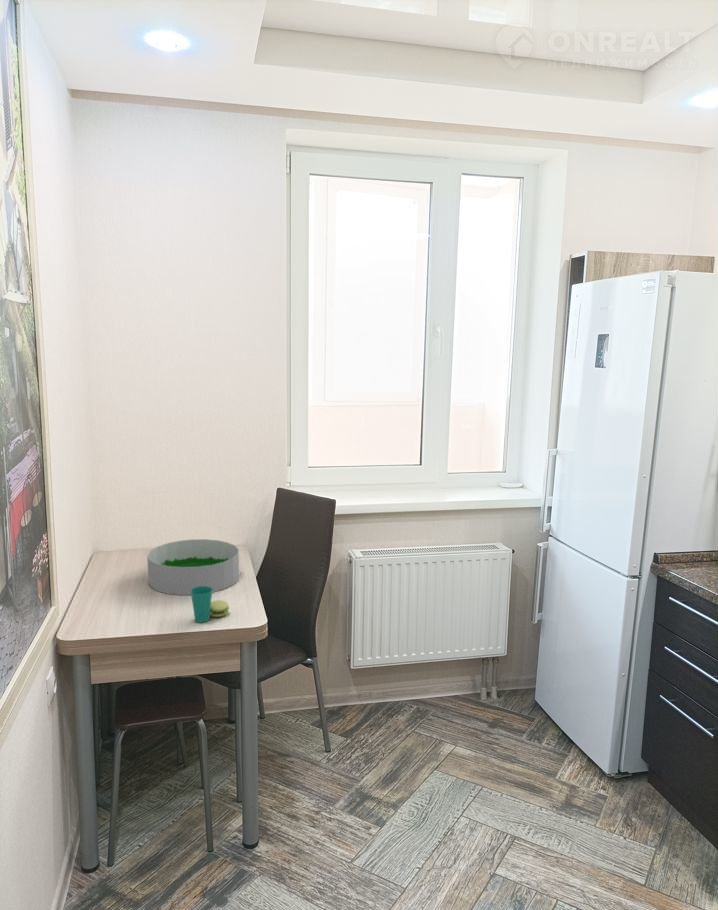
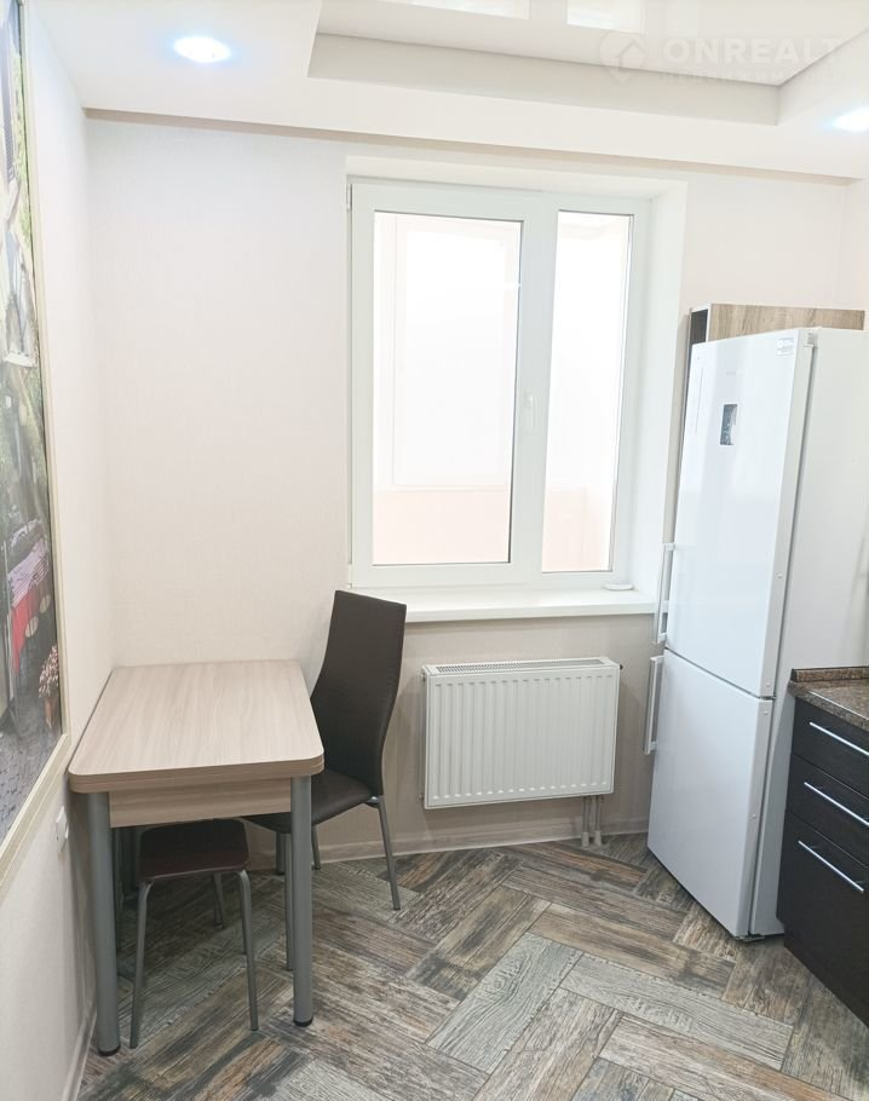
- bowl (194, 565)
- cup (210, 602)
